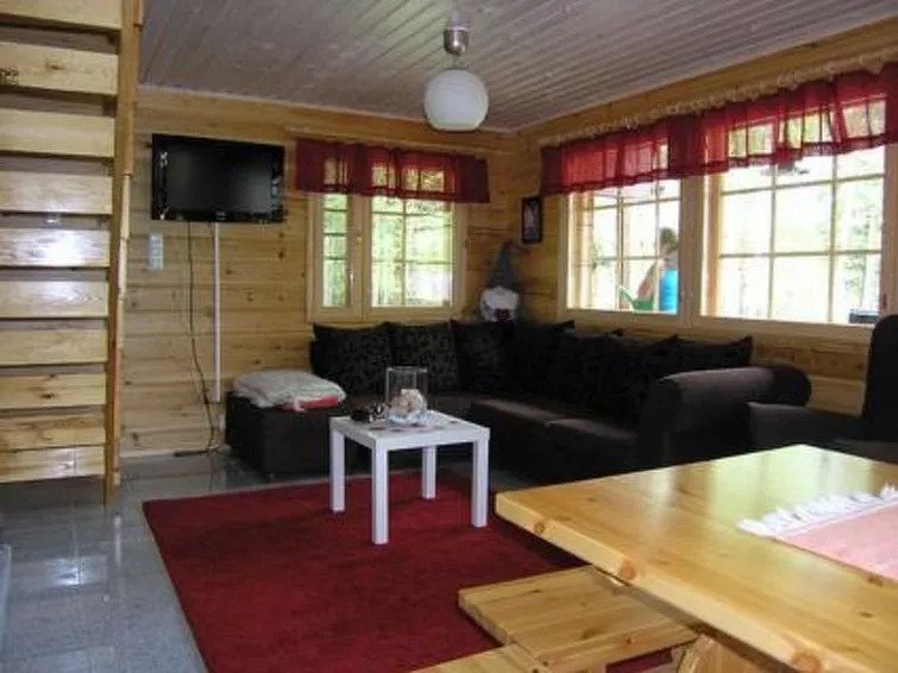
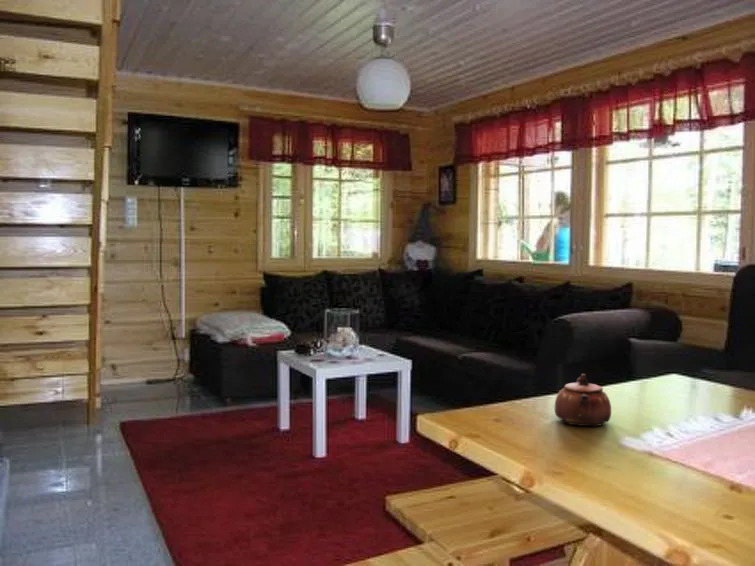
+ teapot (583, 396)
